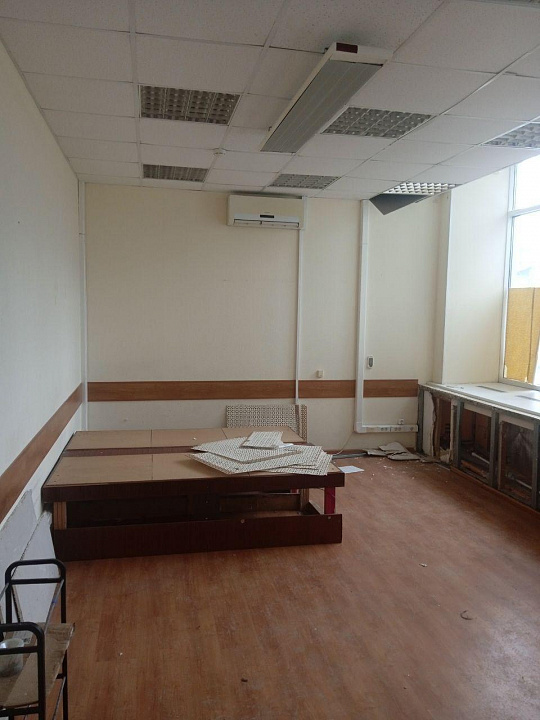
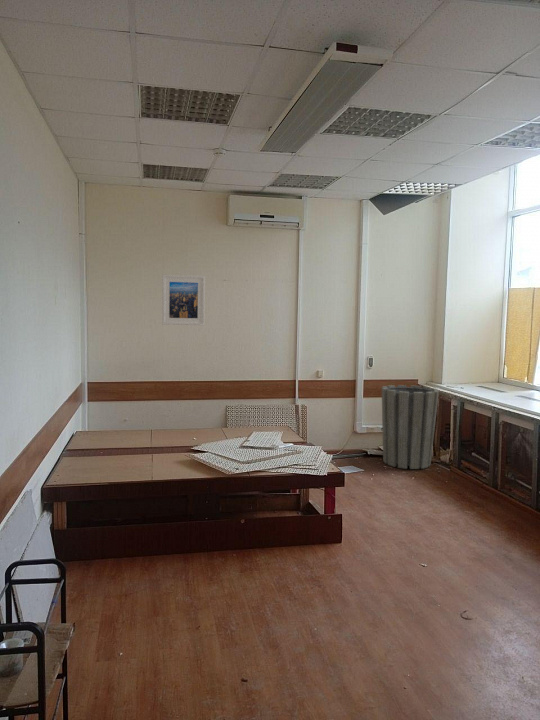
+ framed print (183, 300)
+ trash can (408, 425)
